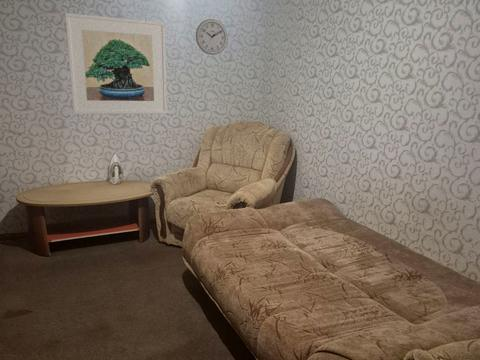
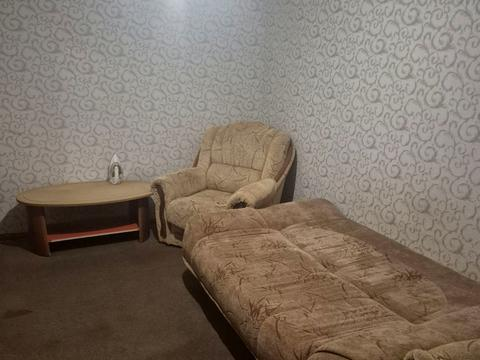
- wall clock (212, 37)
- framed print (119, 67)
